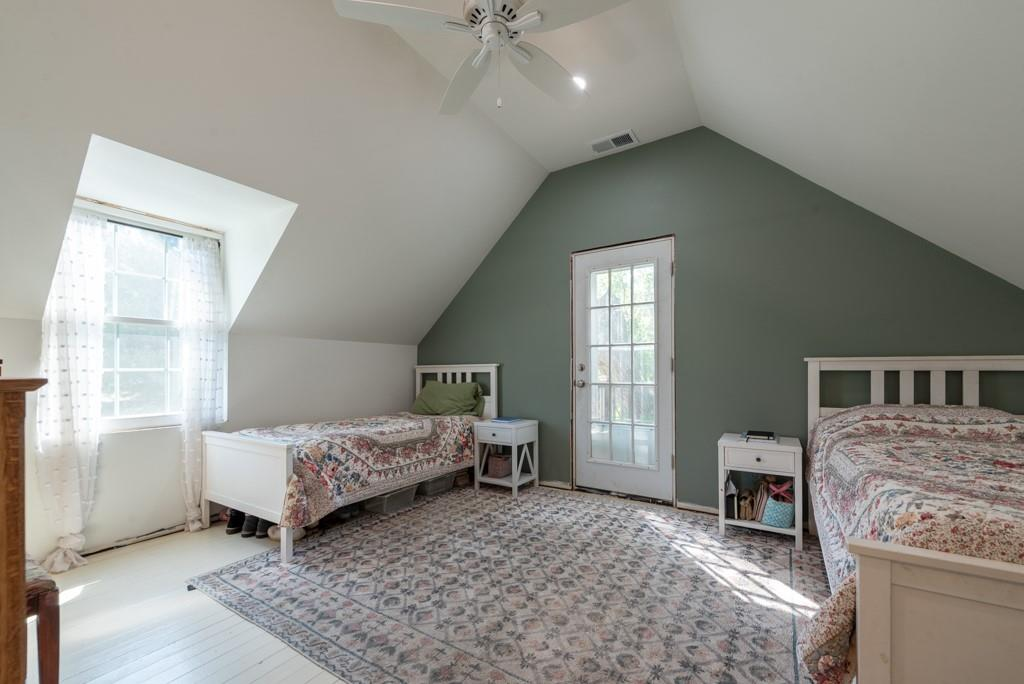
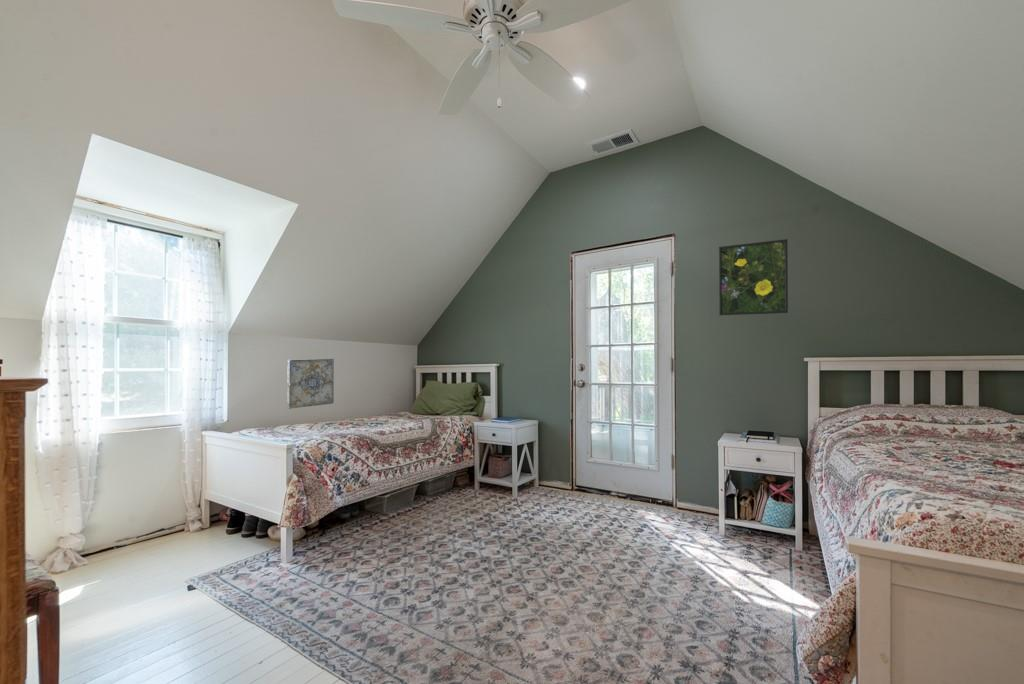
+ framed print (752, 278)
+ wall art (311, 382)
